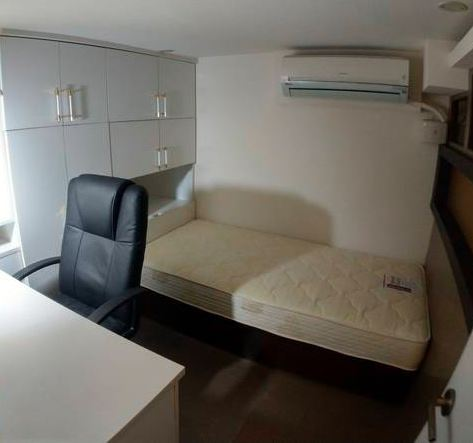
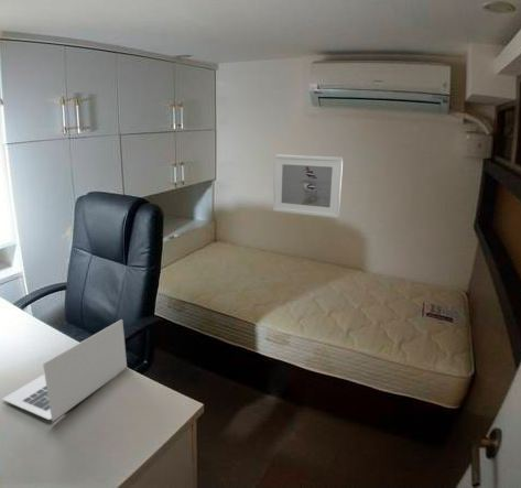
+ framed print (305, 185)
+ laptop (65, 357)
